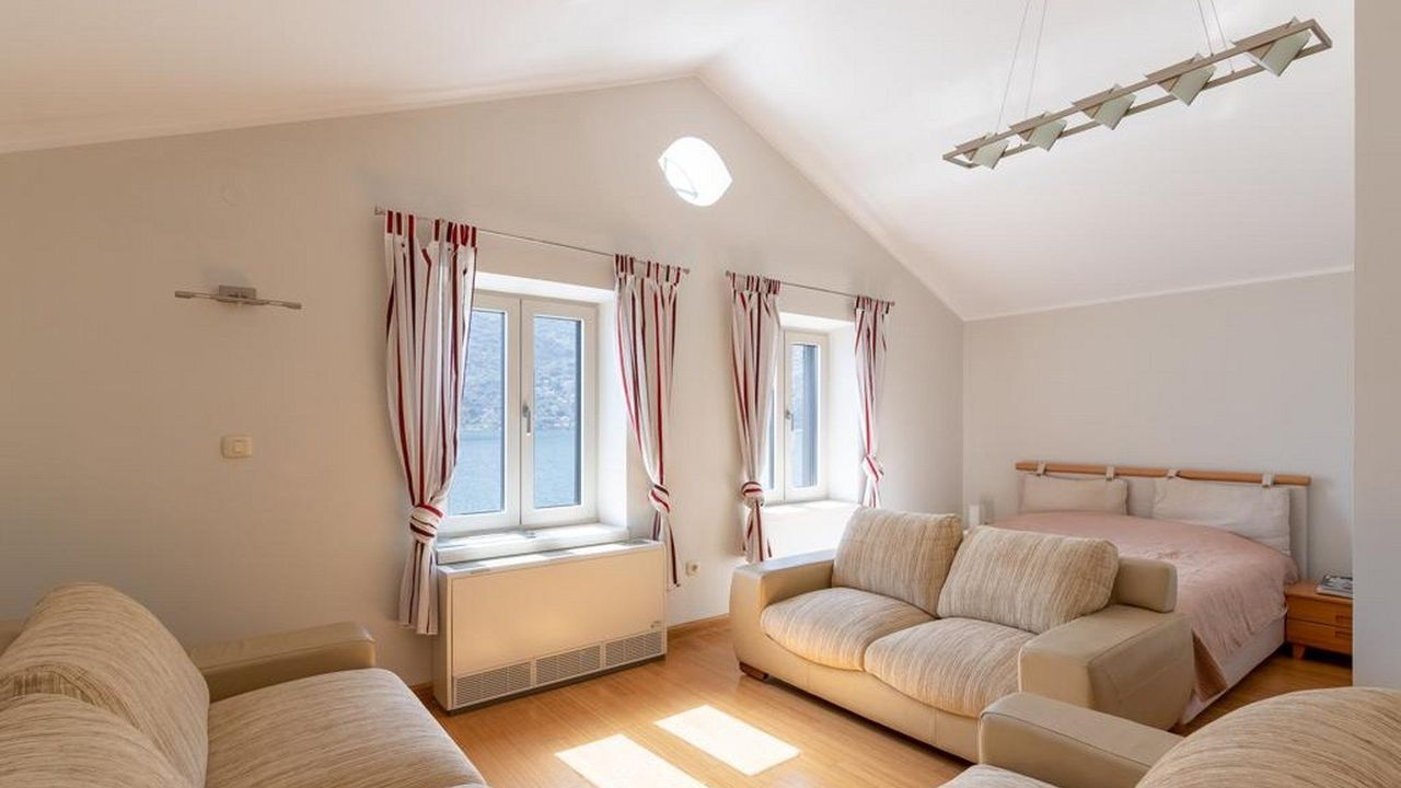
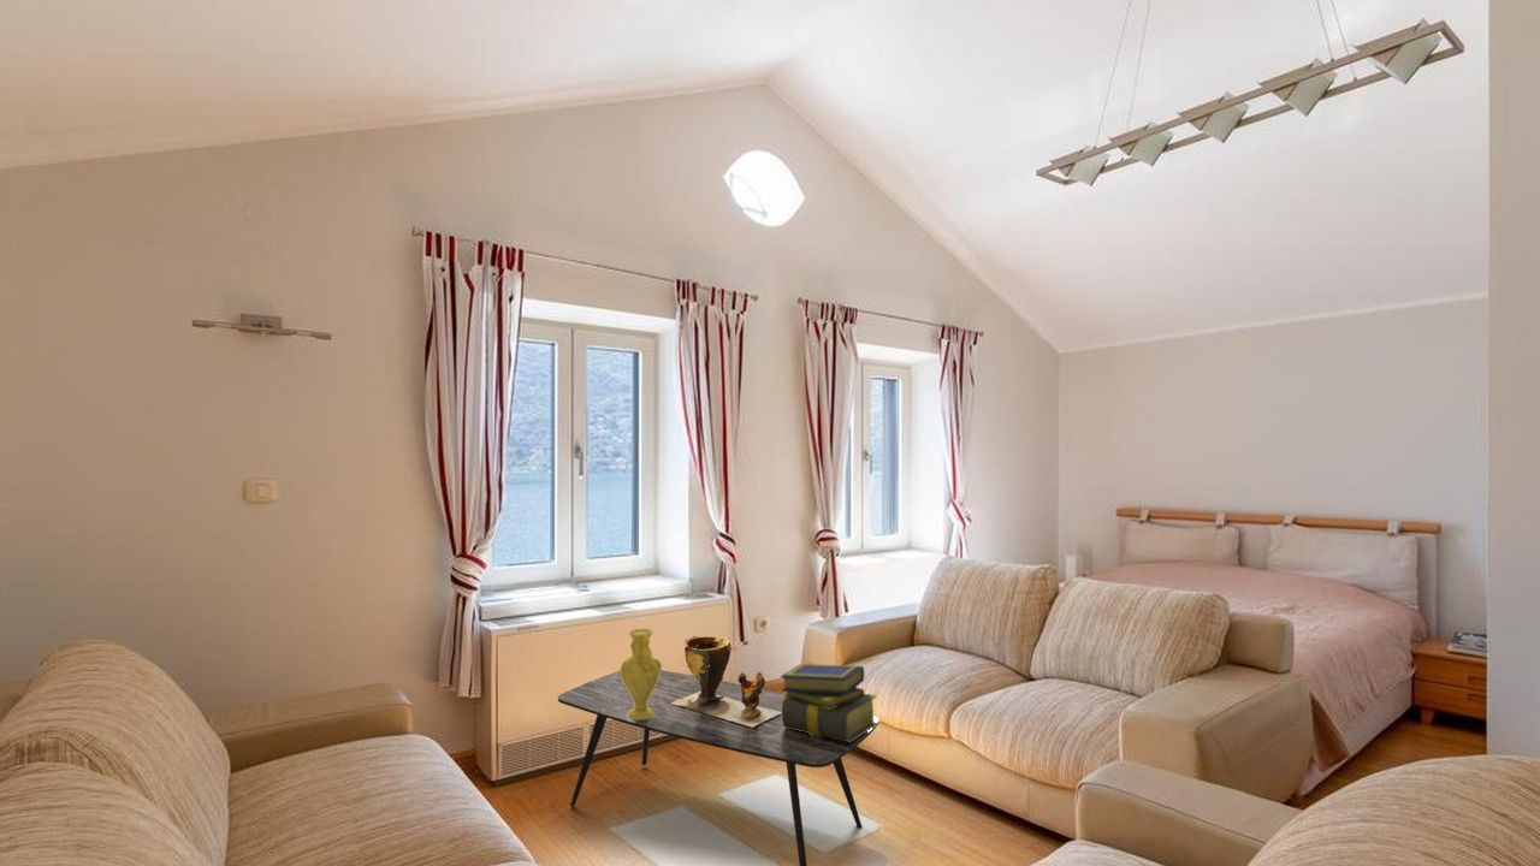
+ stack of books (824, 698)
+ clay pot (723, 674)
+ coffee table (715, 746)
+ vase (640, 672)
